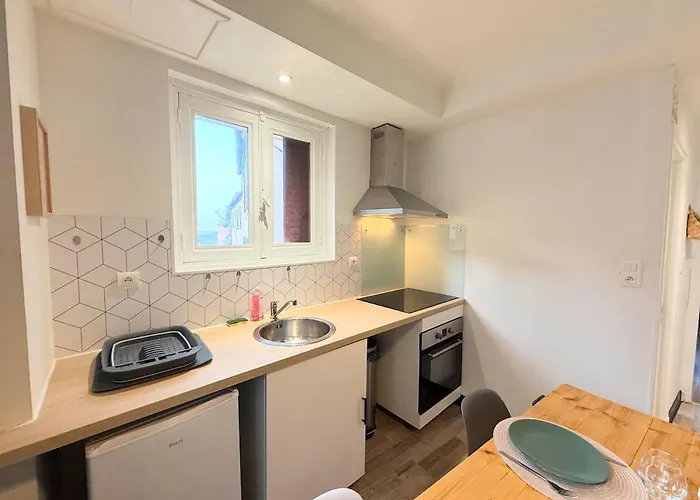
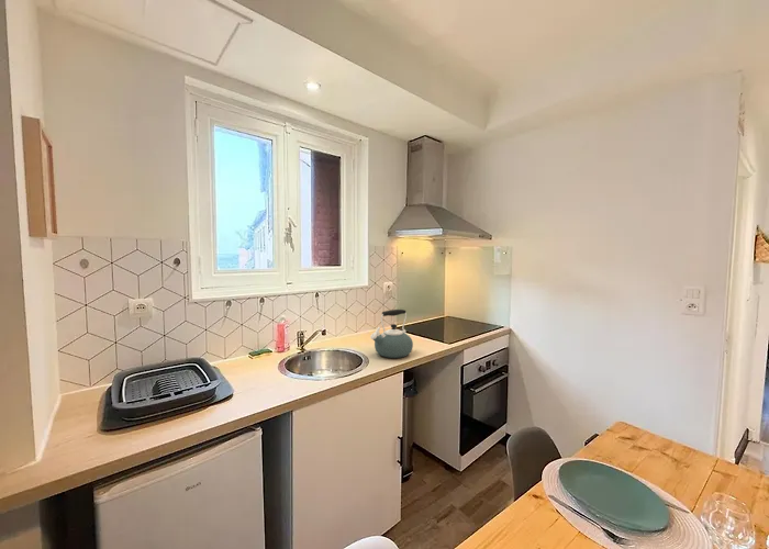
+ kettle (390, 332)
